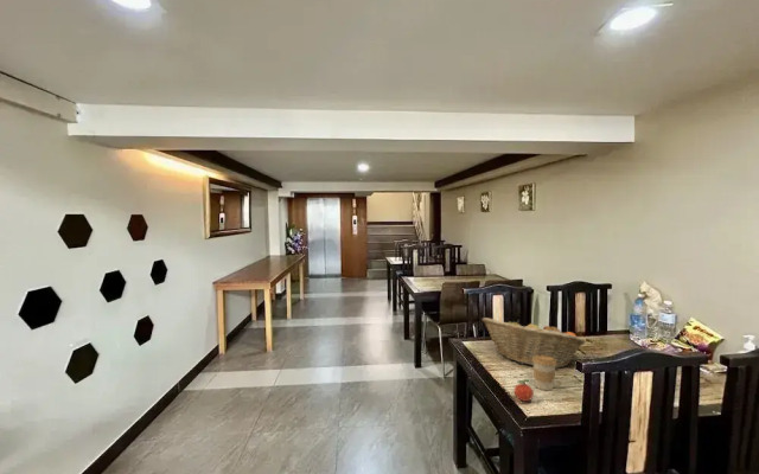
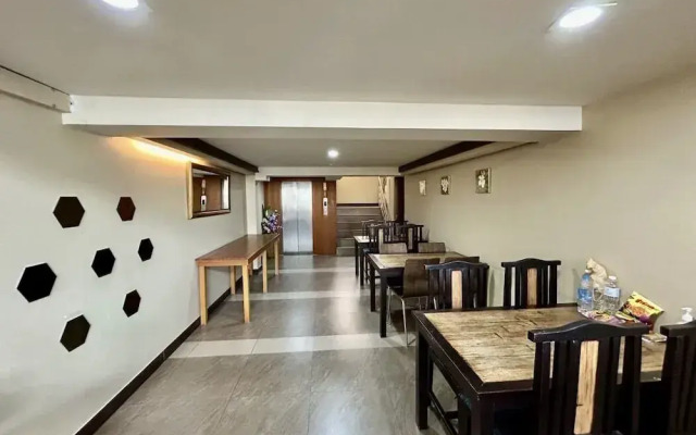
- fruit basket (529, 337)
- coffee cup (543, 371)
- apple (523, 389)
